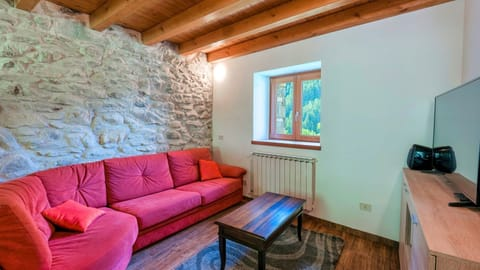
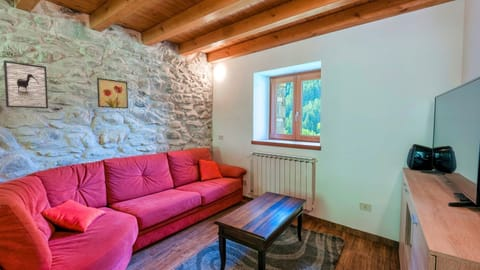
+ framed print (27, 85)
+ wall art (113, 94)
